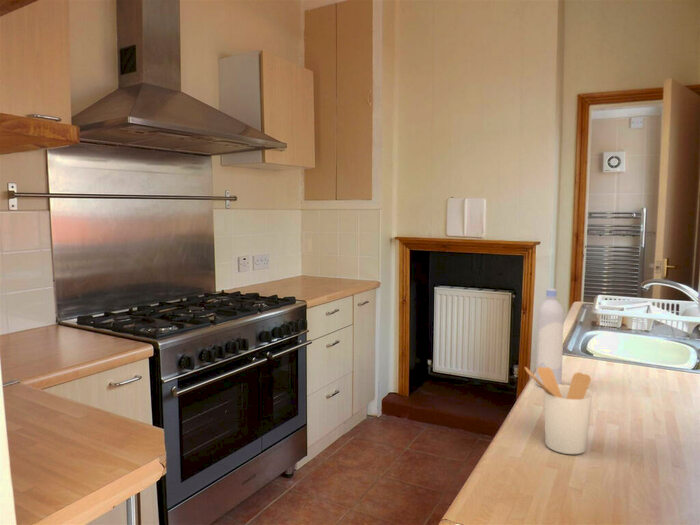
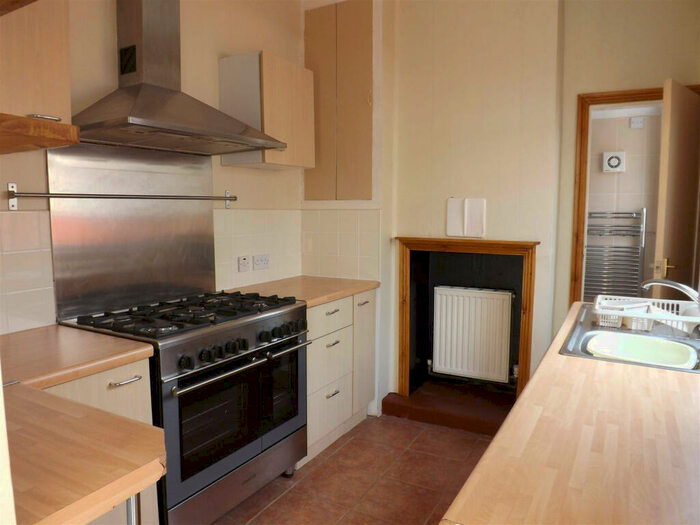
- bottle (549, 337)
- utensil holder (555, 406)
